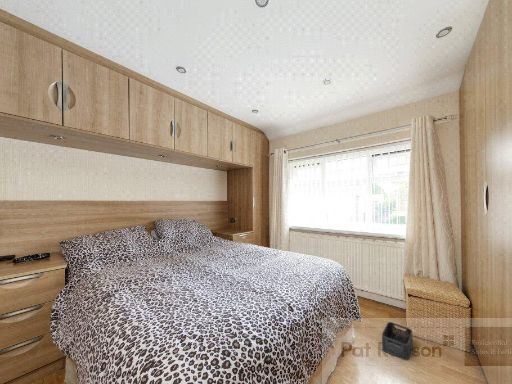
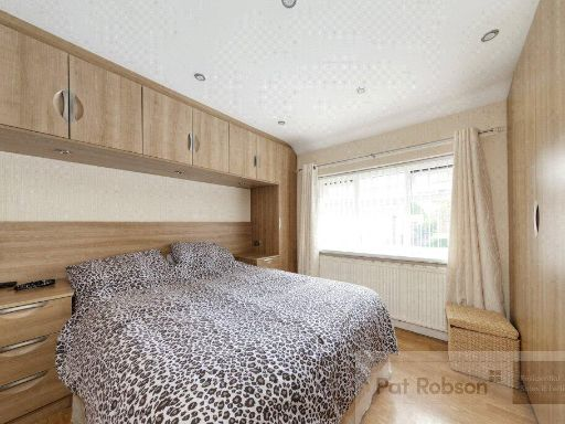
- storage bin (397, 339)
